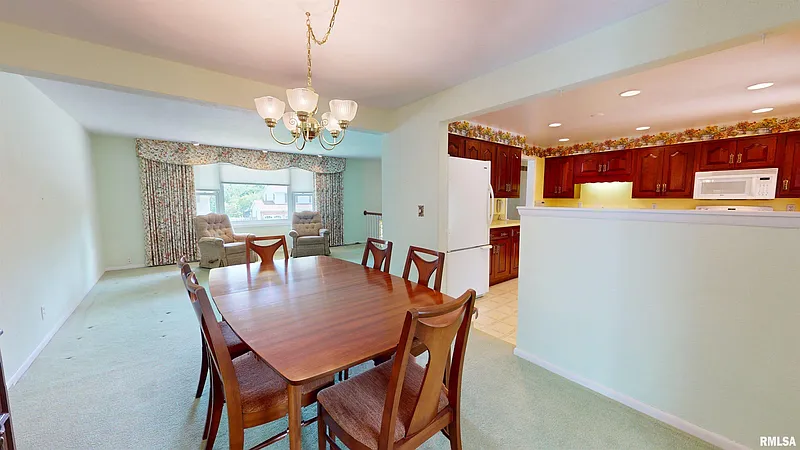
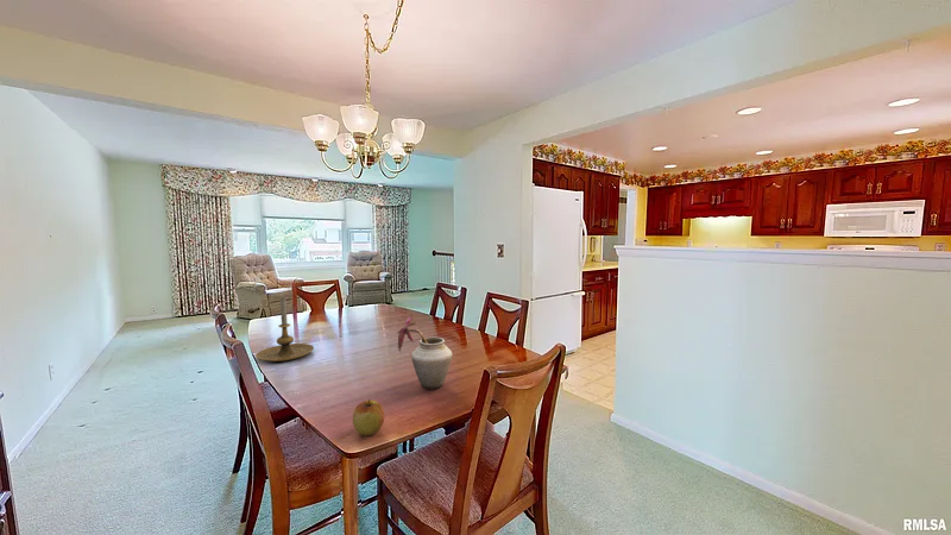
+ candle holder (284, 326)
+ vase (423, 352)
+ apple (369, 415)
